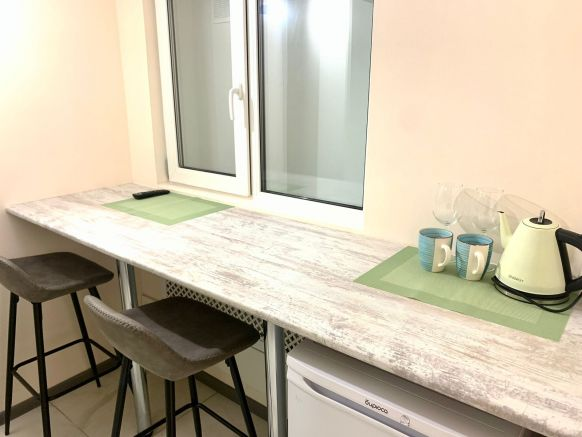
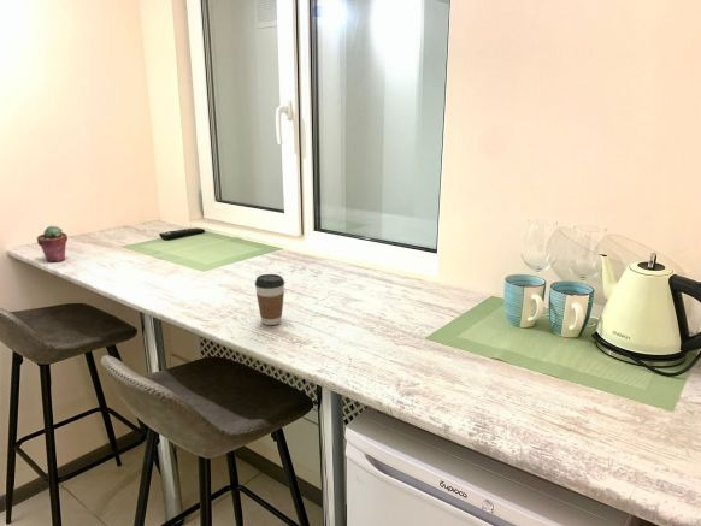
+ potted succulent (53, 242)
+ coffee cup (270, 299)
